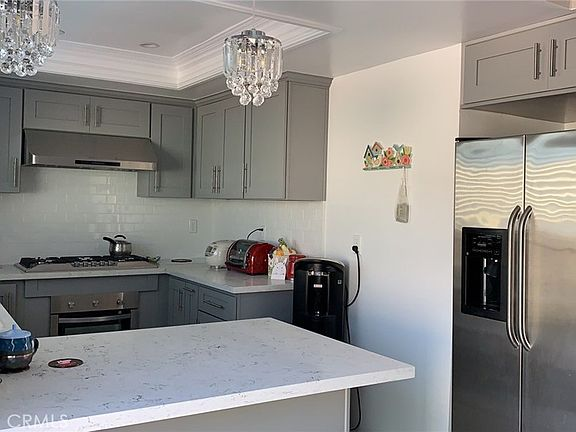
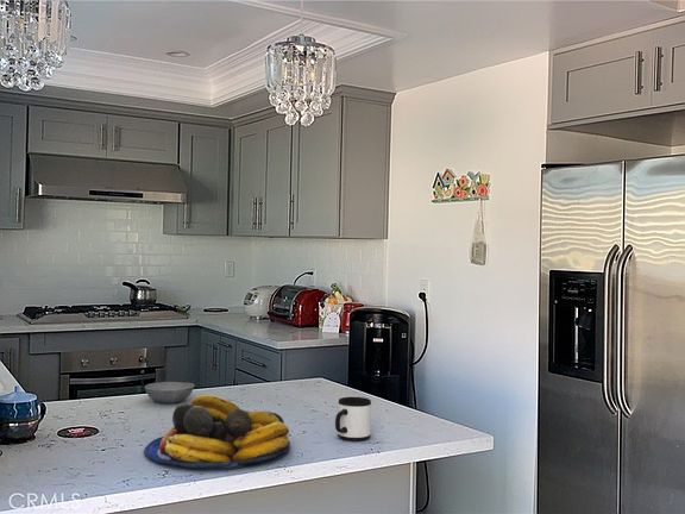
+ fruit bowl (218, 422)
+ mug (350, 419)
+ bowl (169, 393)
